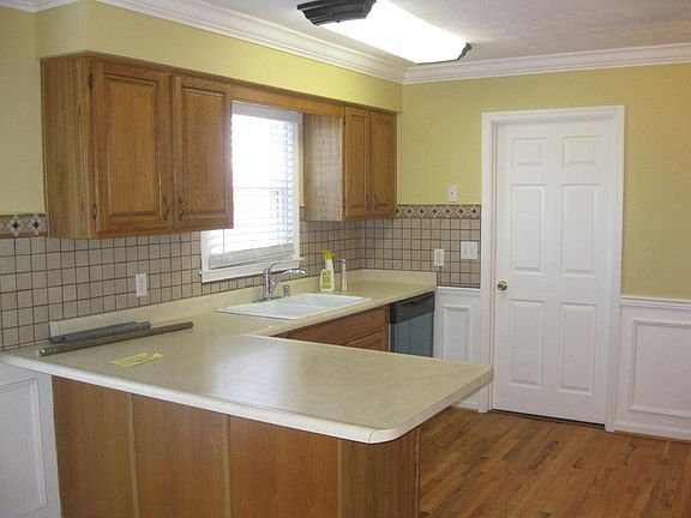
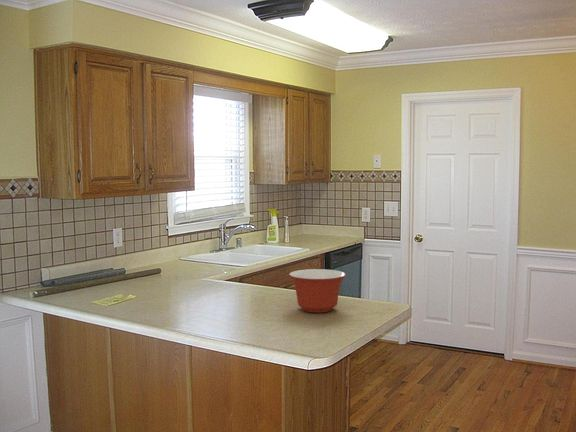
+ mixing bowl (317, 291)
